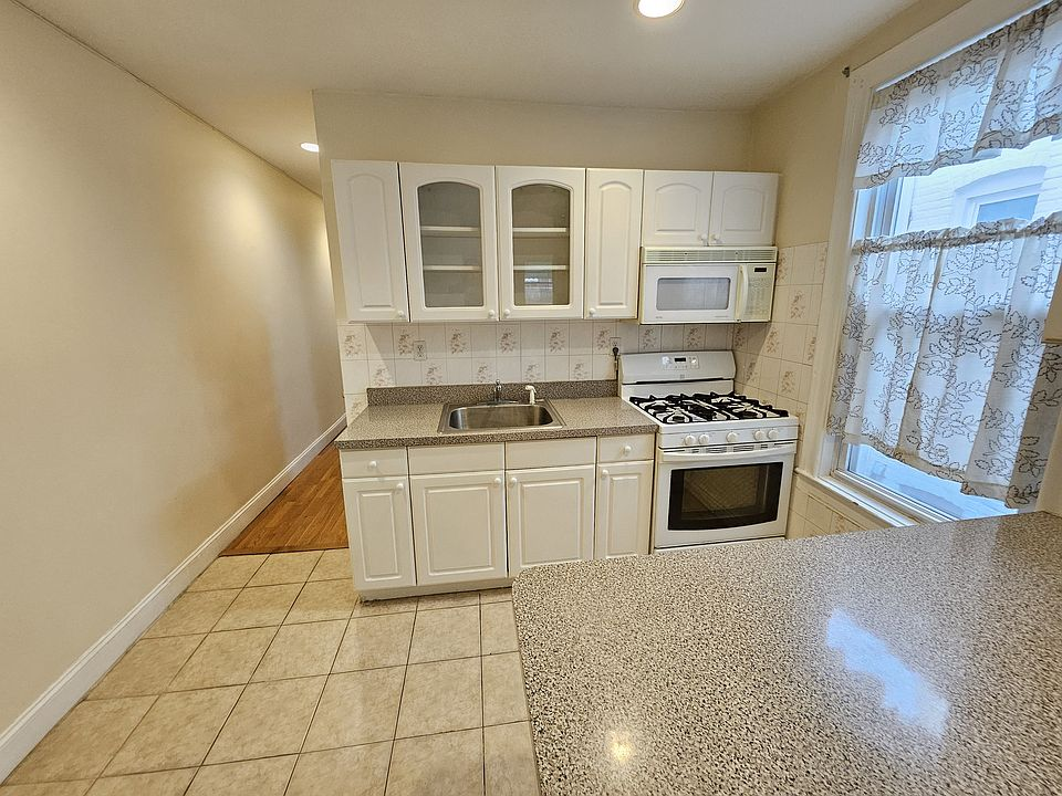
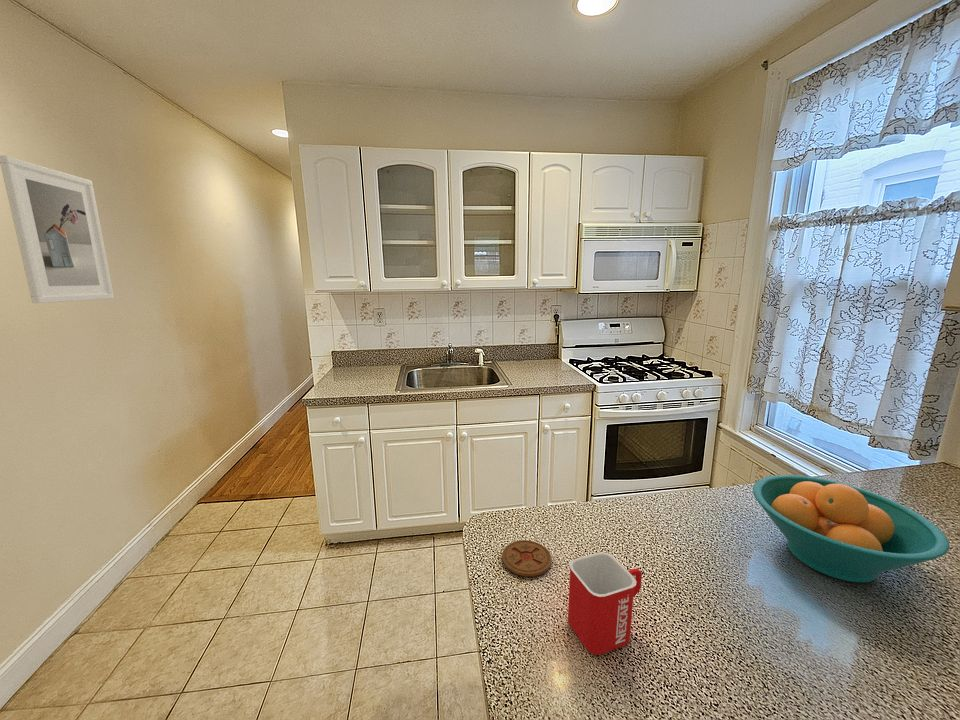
+ fruit bowl (836, 523)
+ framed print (64, 237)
+ coaster (526, 557)
+ mug (609, 598)
